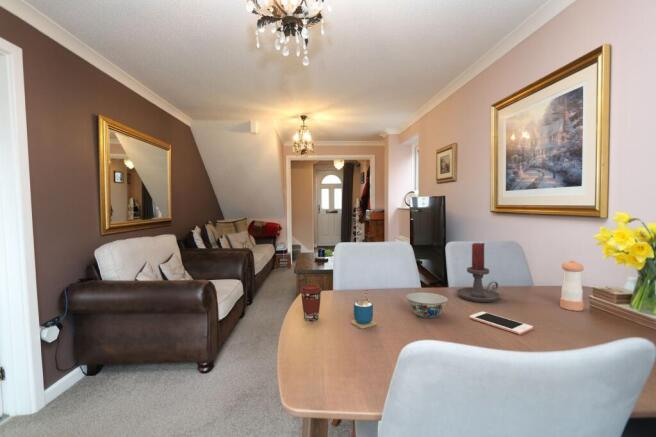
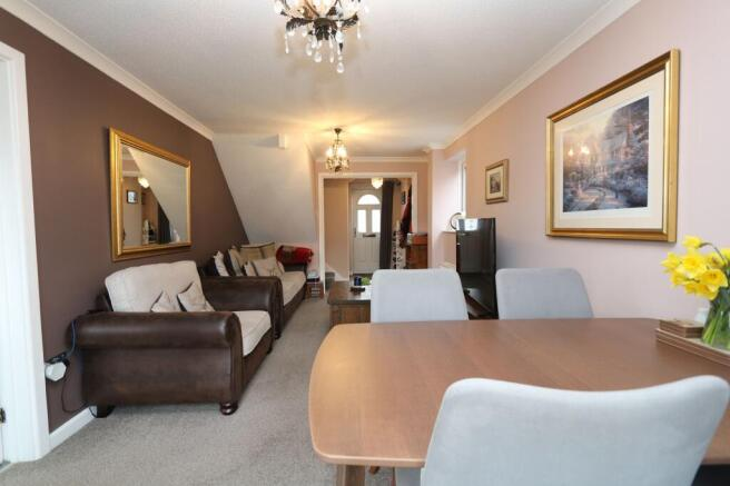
- candle holder (481, 269)
- pepper shaker (572, 284)
- chinaware (426, 306)
- cell phone (499, 322)
- cup (363, 306)
- coffee cup (311, 302)
